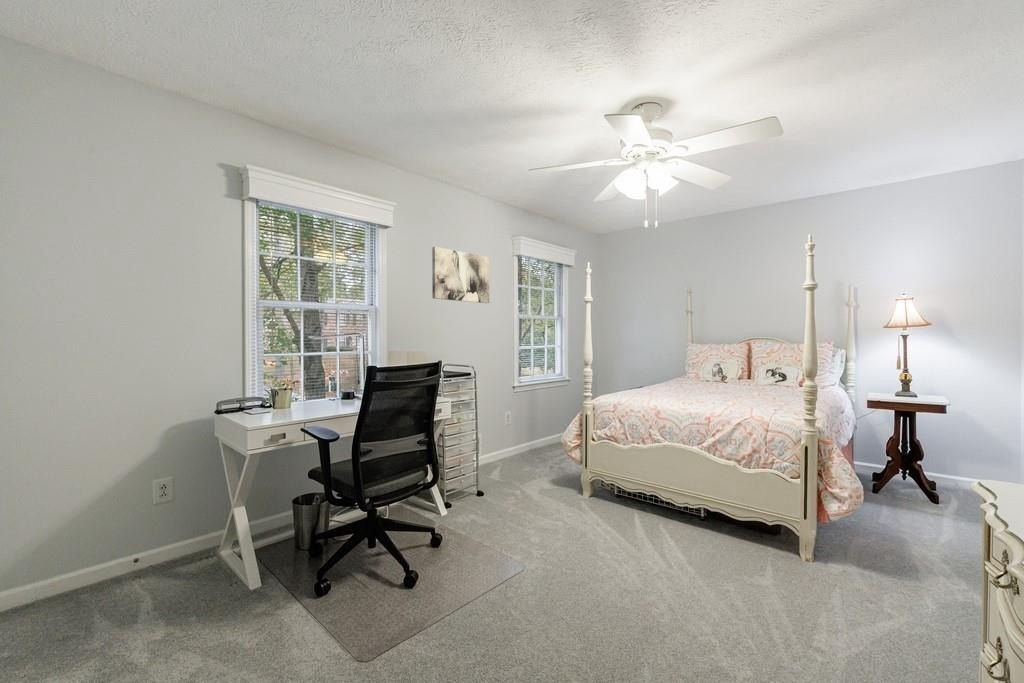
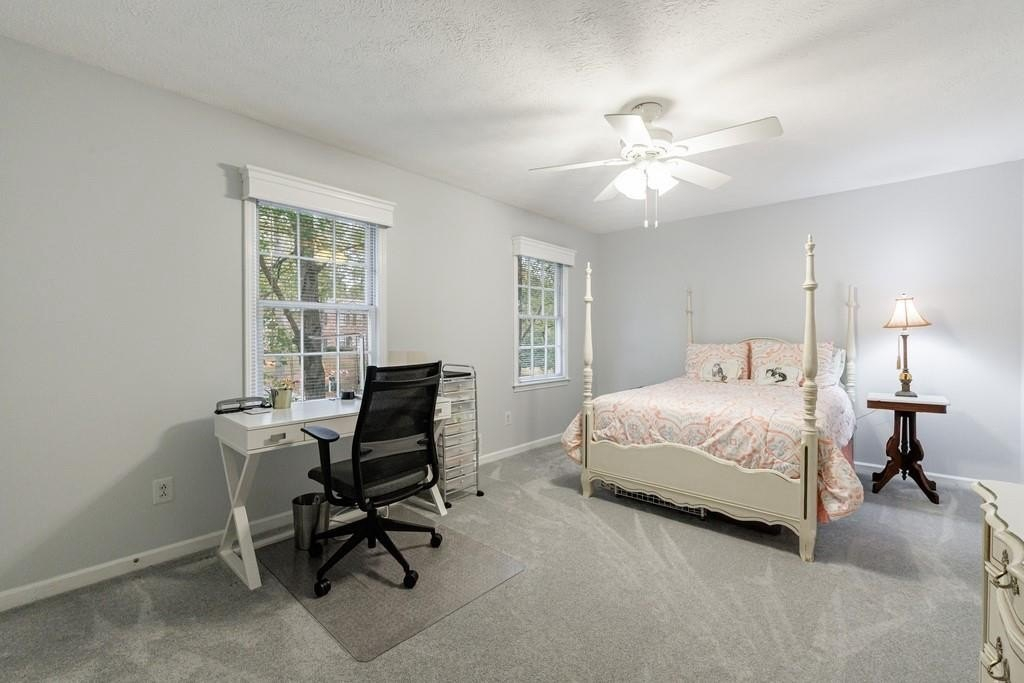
- wall art (462, 276)
